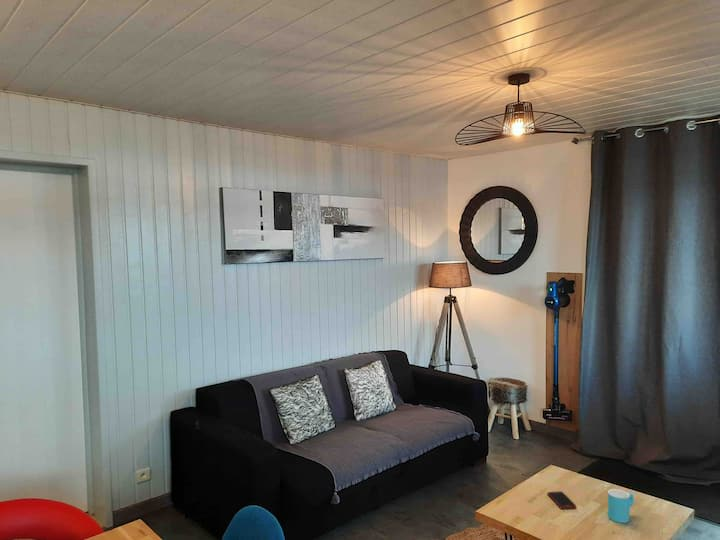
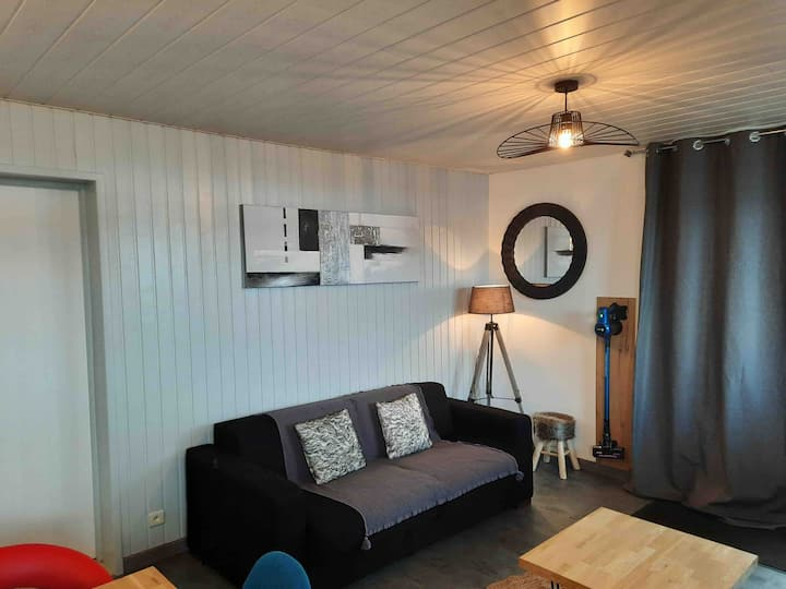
- cup (622, 505)
- cell phone (561, 499)
